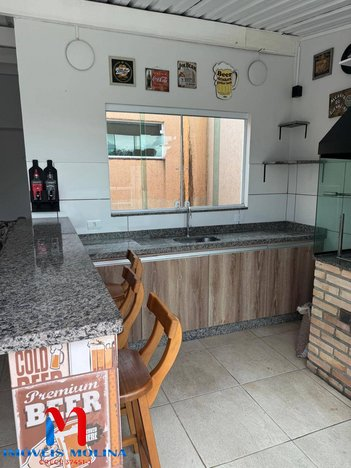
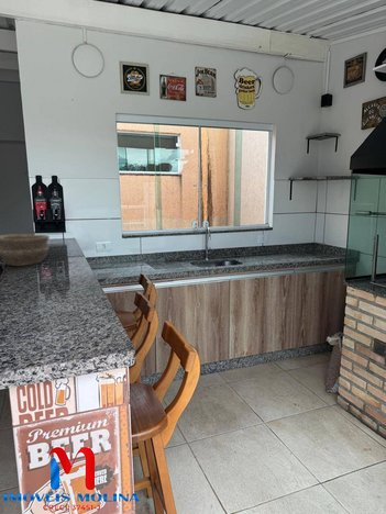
+ bowl (24, 248)
